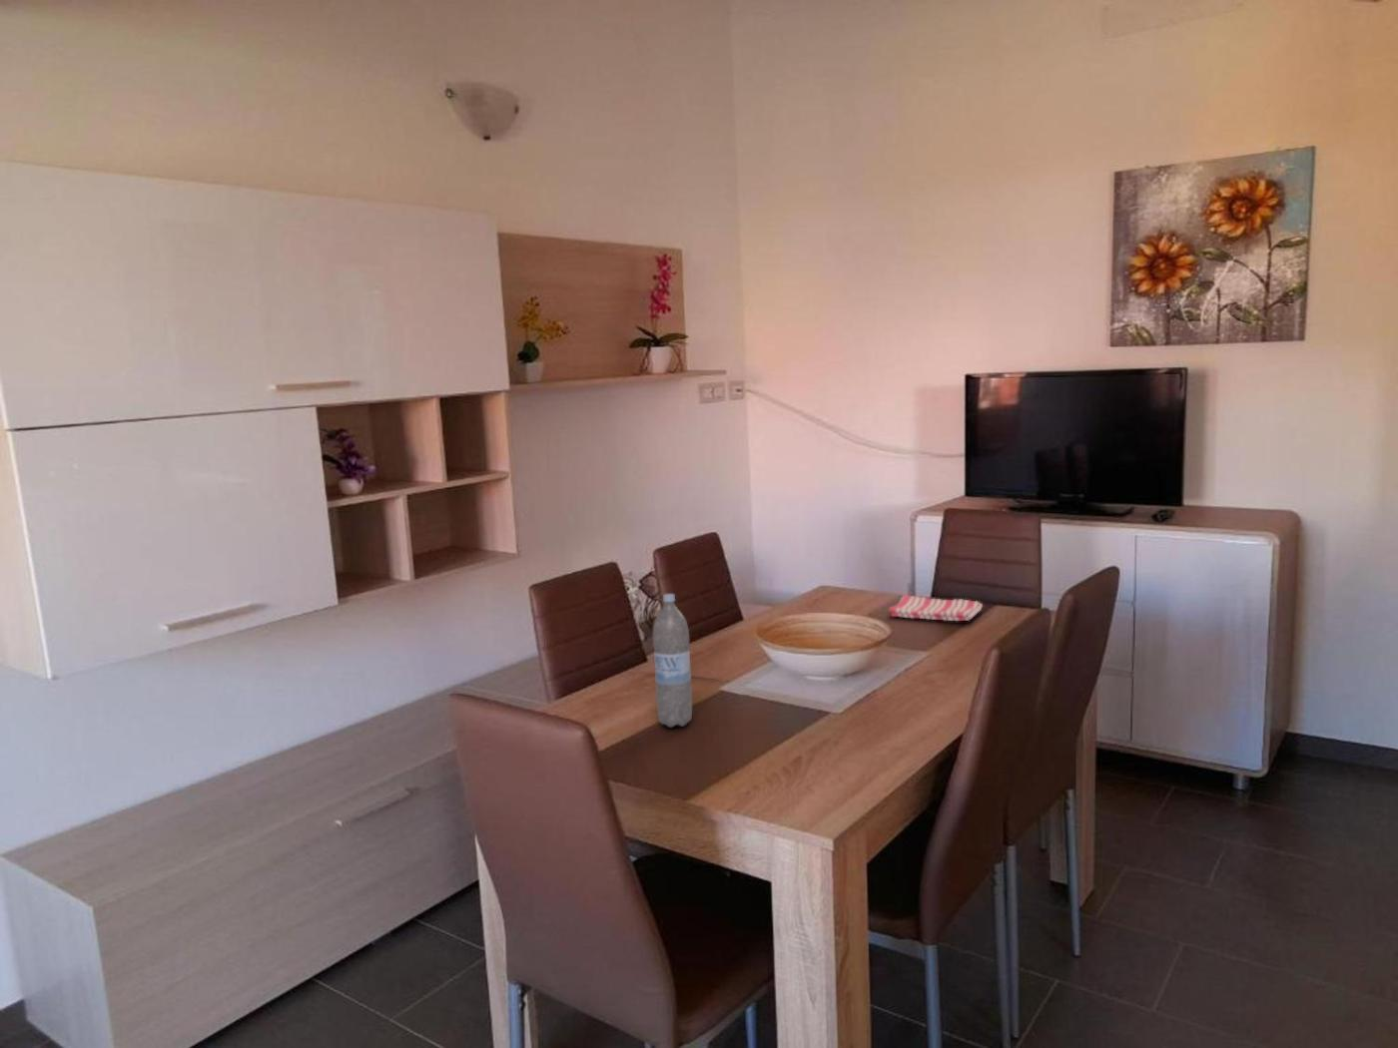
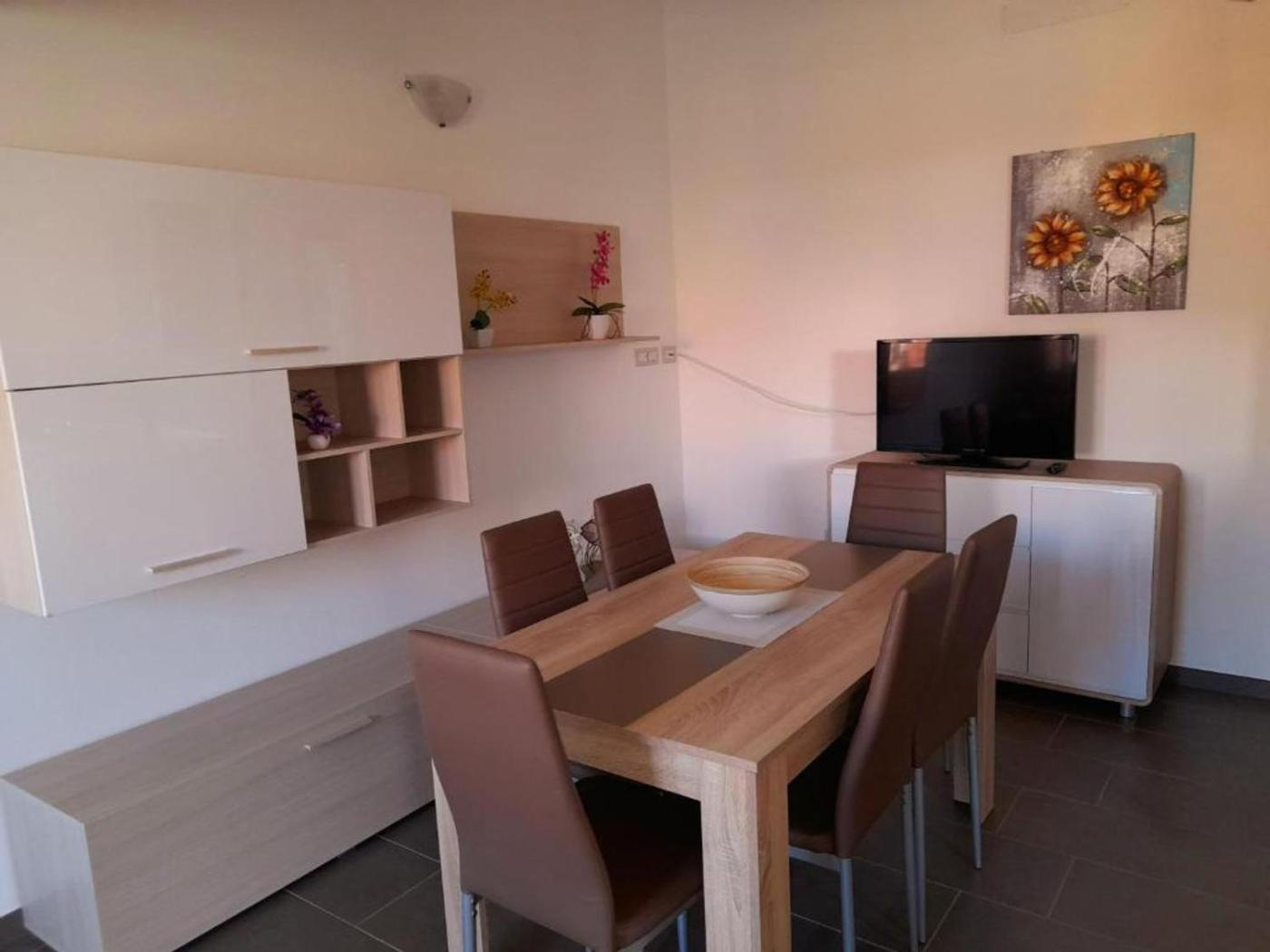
- dish towel (936, 607)
- water bottle (673, 659)
